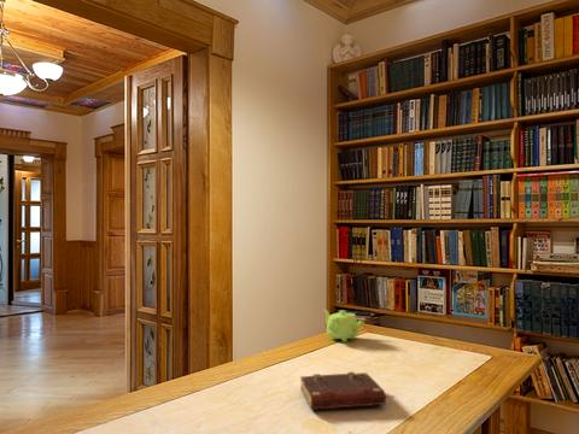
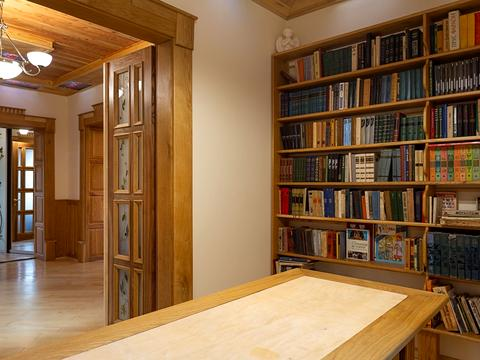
- teapot (343, 324)
- book (340, 388)
